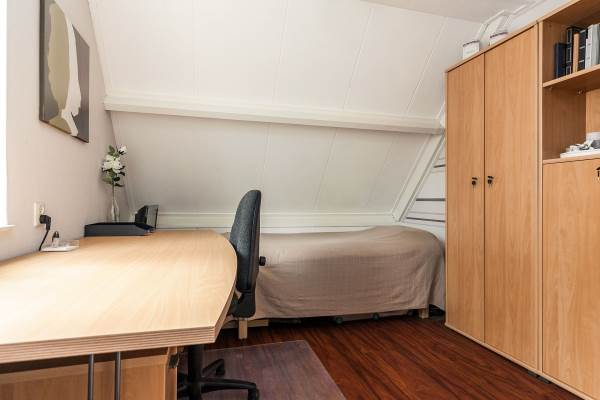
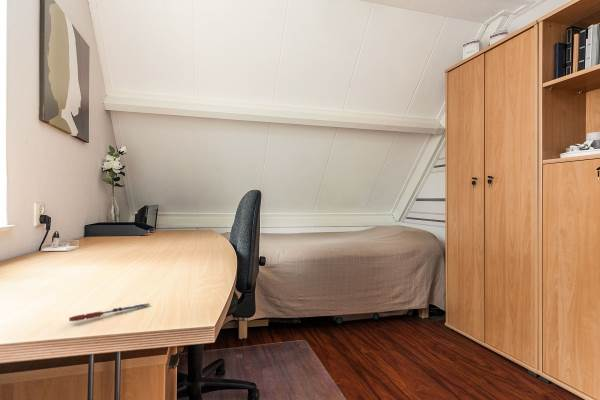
+ pen (112, 310)
